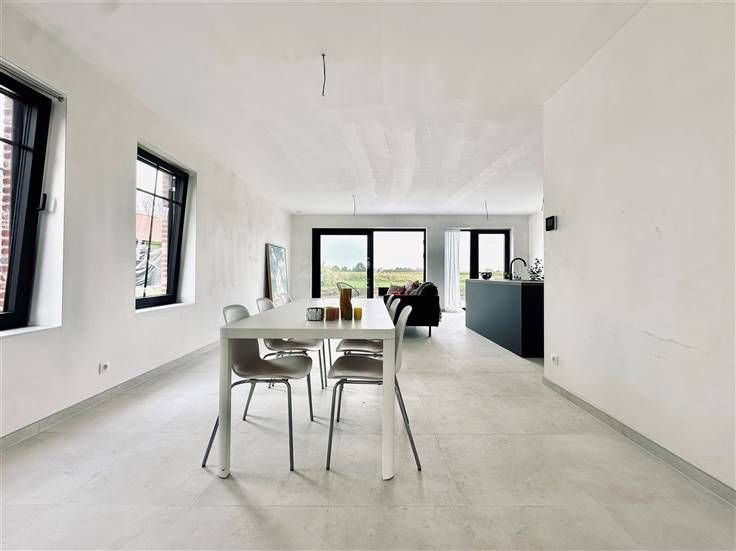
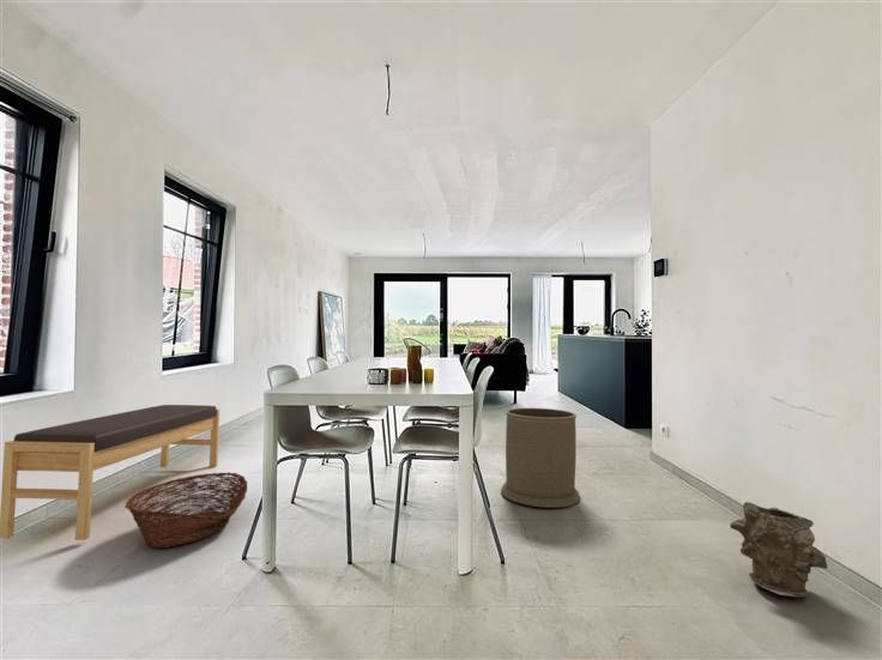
+ bench (134, 455)
+ basket (191, 508)
+ vase (774, 547)
+ trash can (539, 453)
